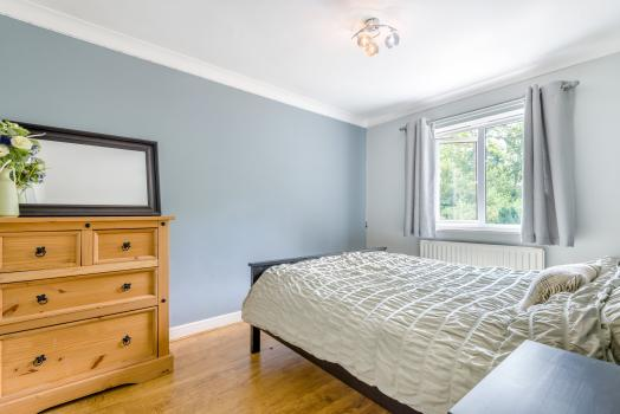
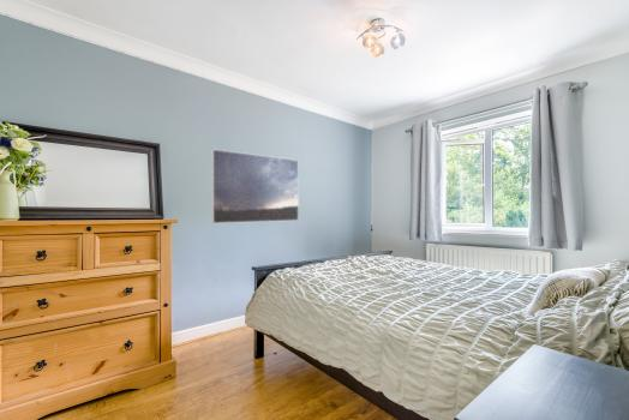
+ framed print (258, 188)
